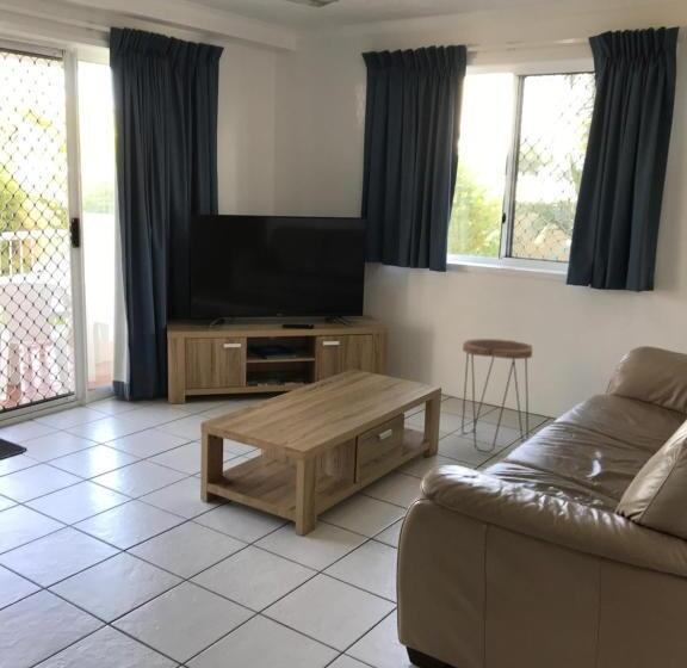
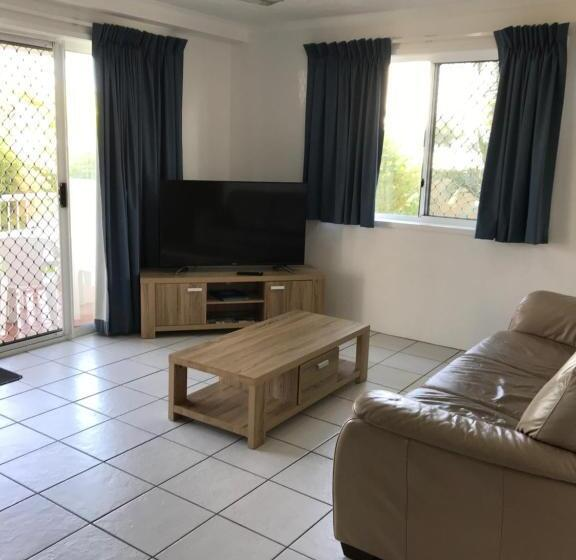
- side table (503, 398)
